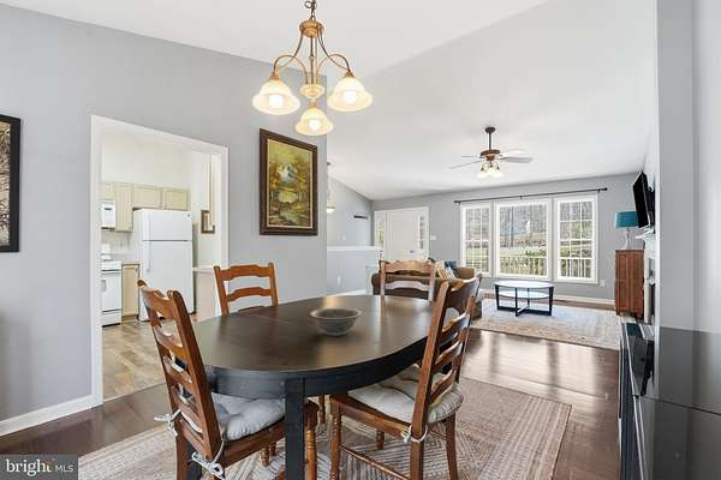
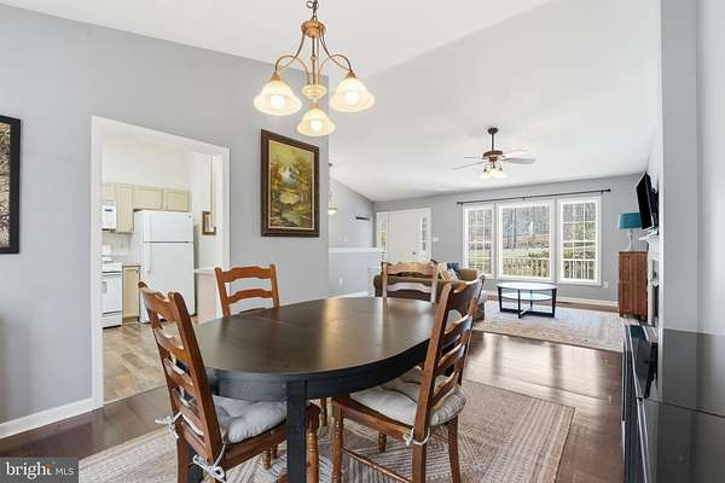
- decorative bowl (335, 322)
